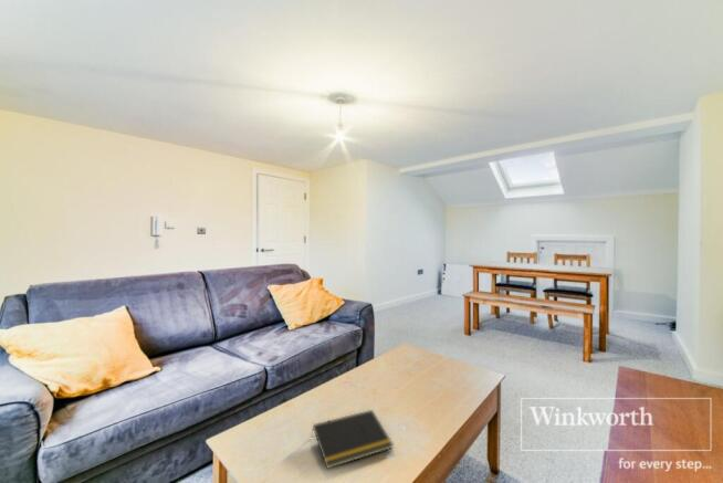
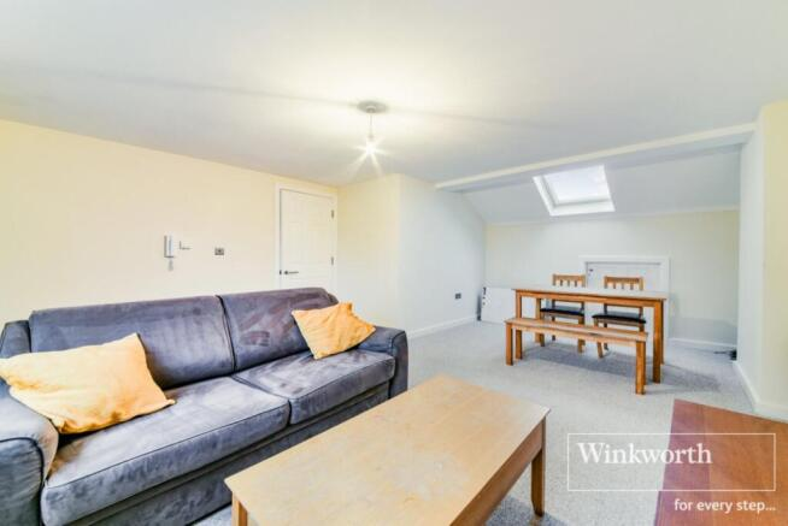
- notepad (352, 435)
